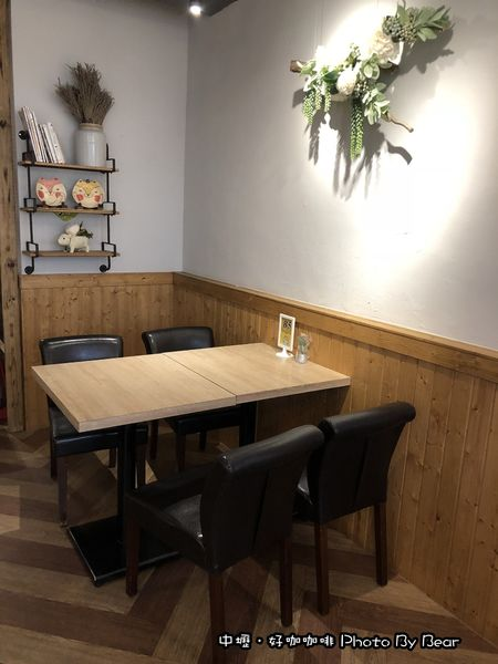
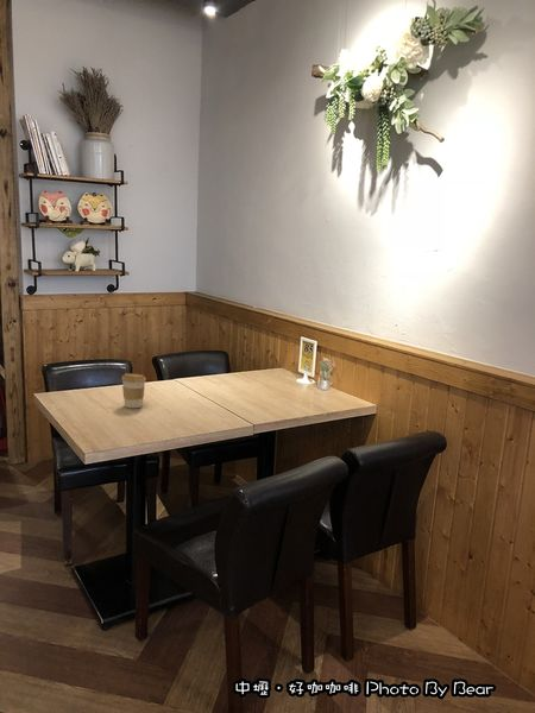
+ coffee cup (133, 390)
